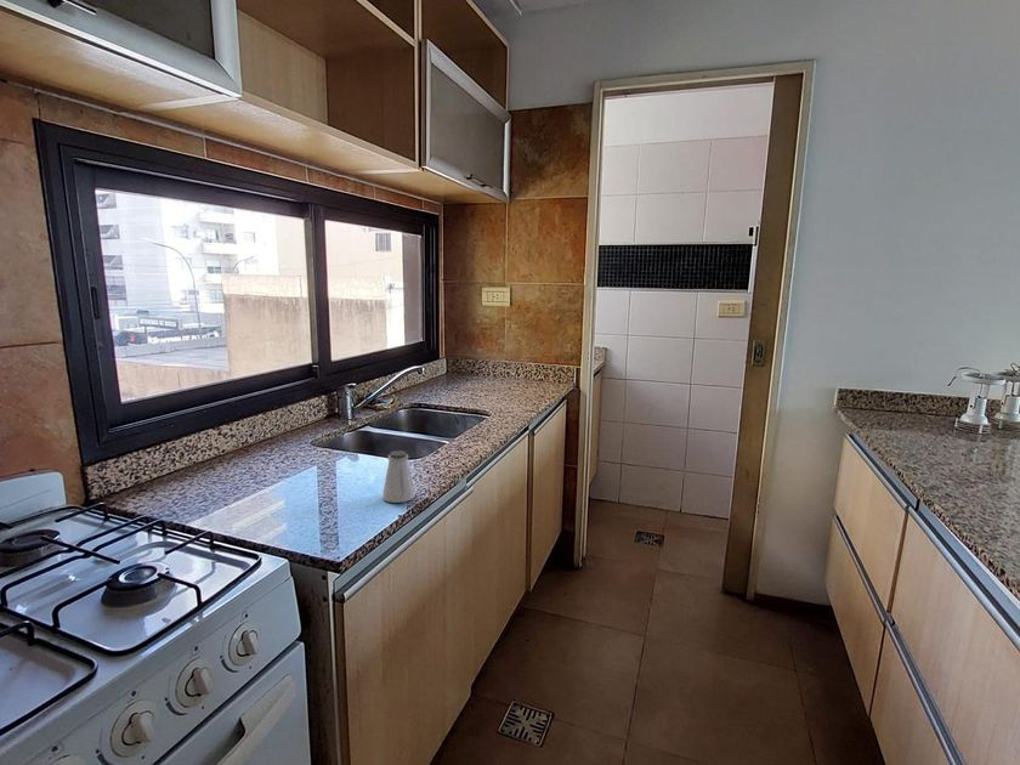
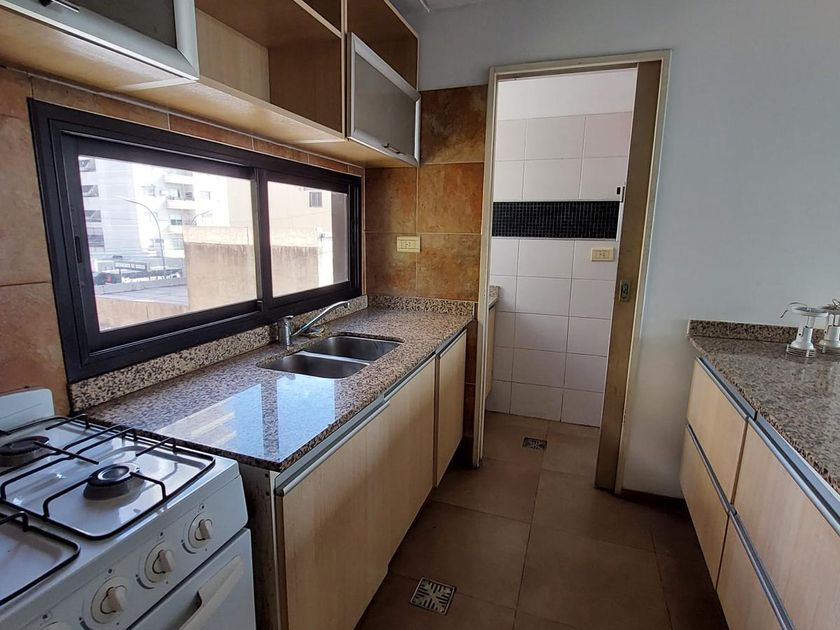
- saltshaker (398, 475)
